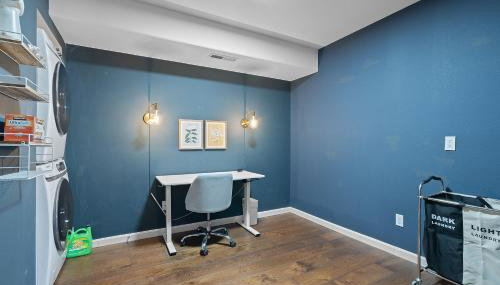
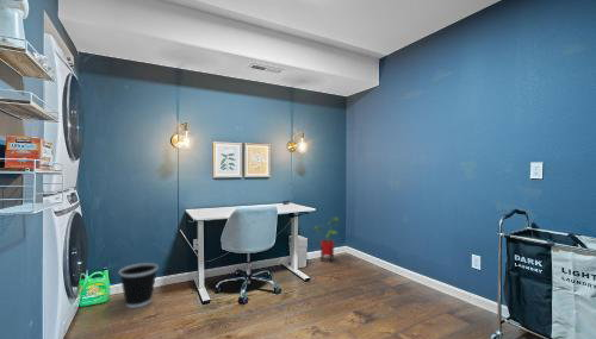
+ wastebasket (138, 284)
+ house plant (329, 238)
